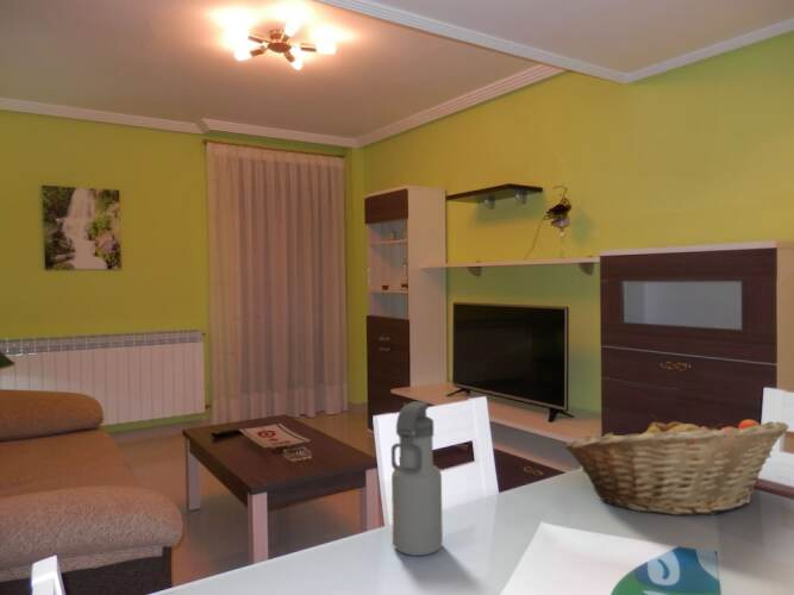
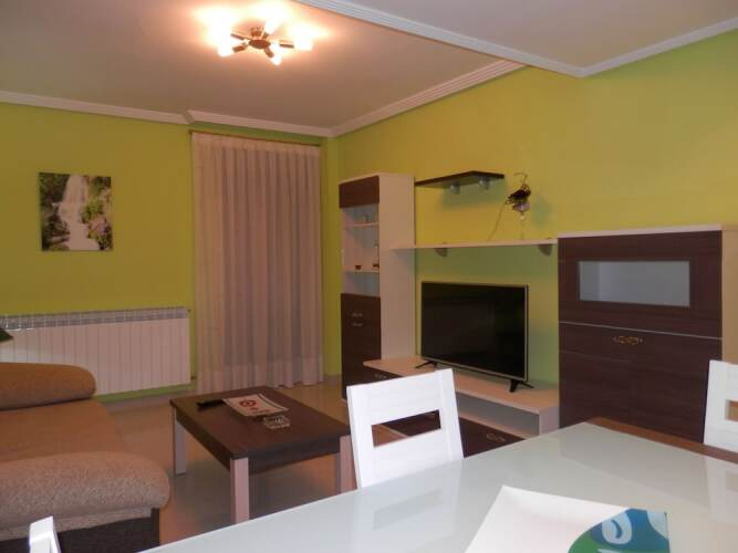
- fruit basket (673, 453)
- water bottle (415, 475)
